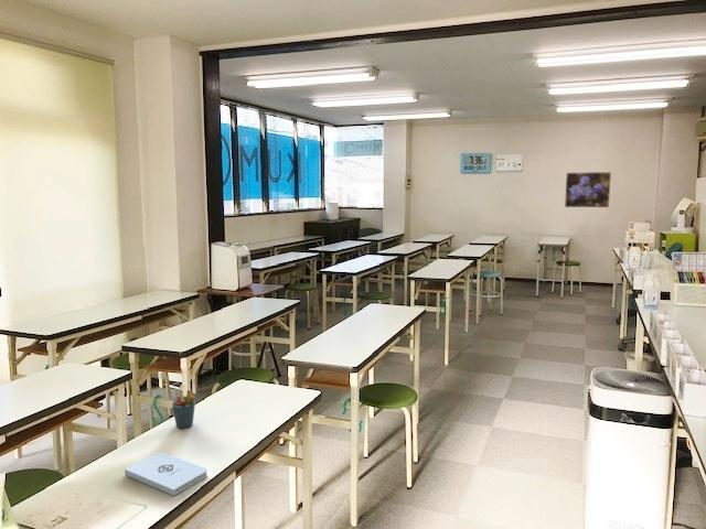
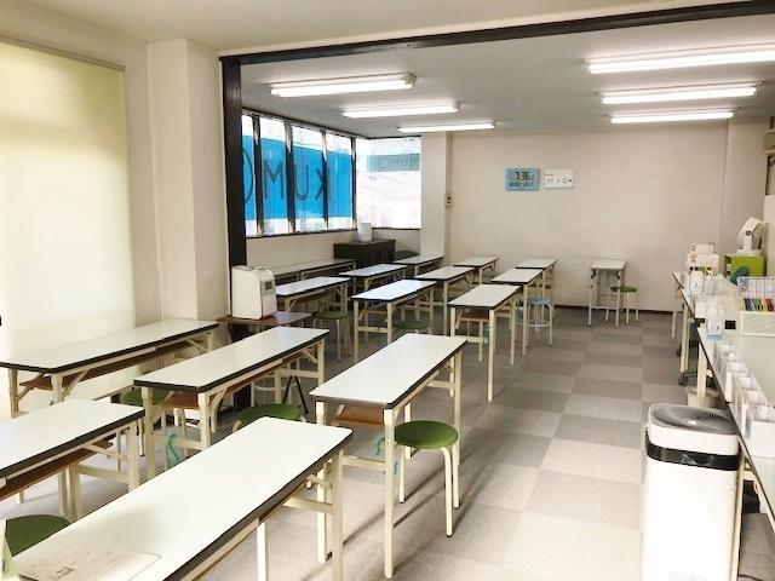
- pen holder (183, 407)
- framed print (587, 190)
- notepad (167, 472)
